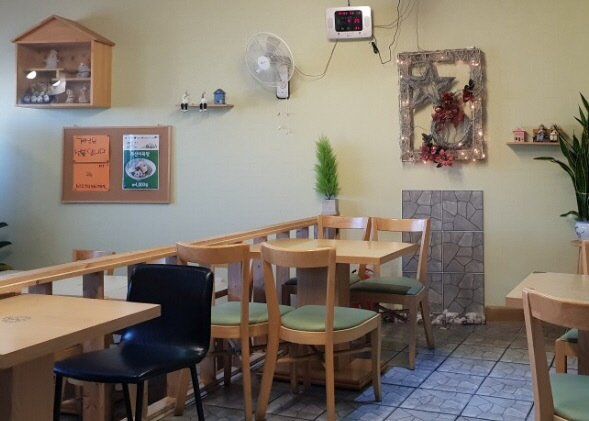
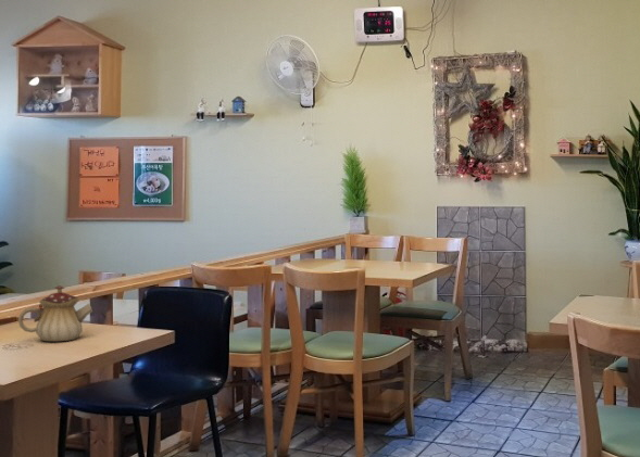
+ teapot (55, 312)
